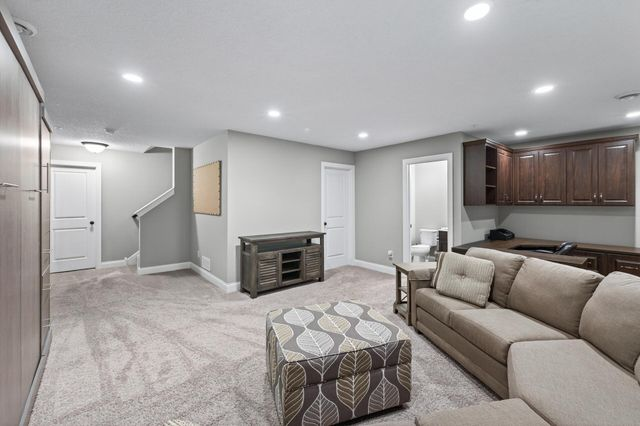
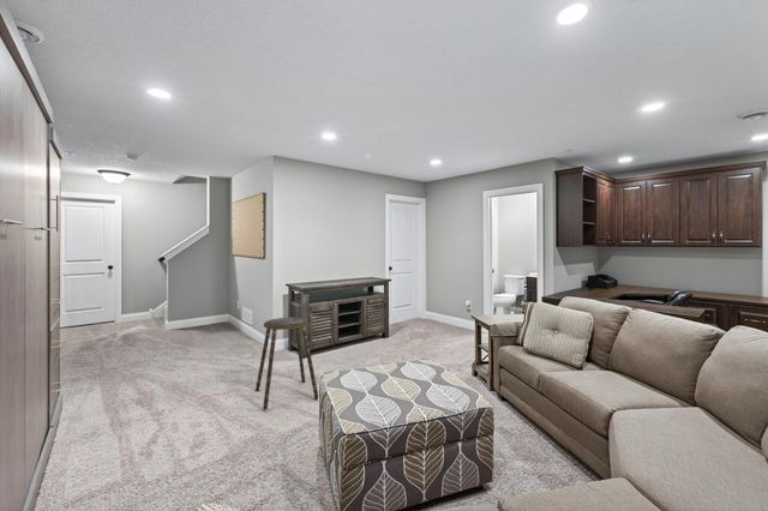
+ stool (272, 357)
